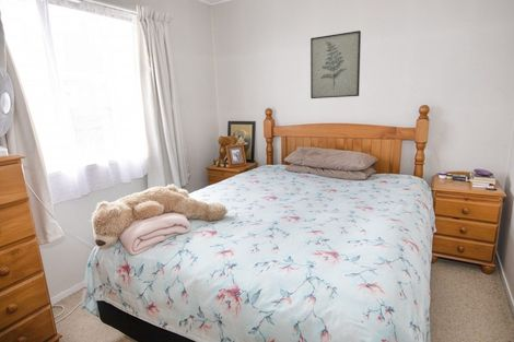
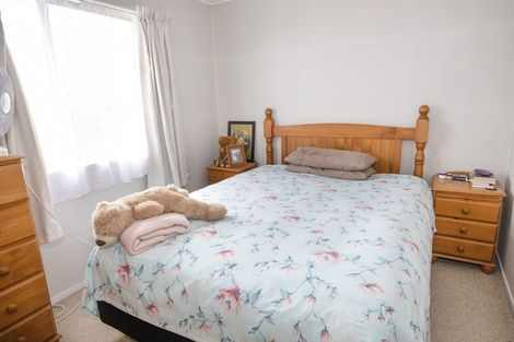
- wall art (334, 67)
